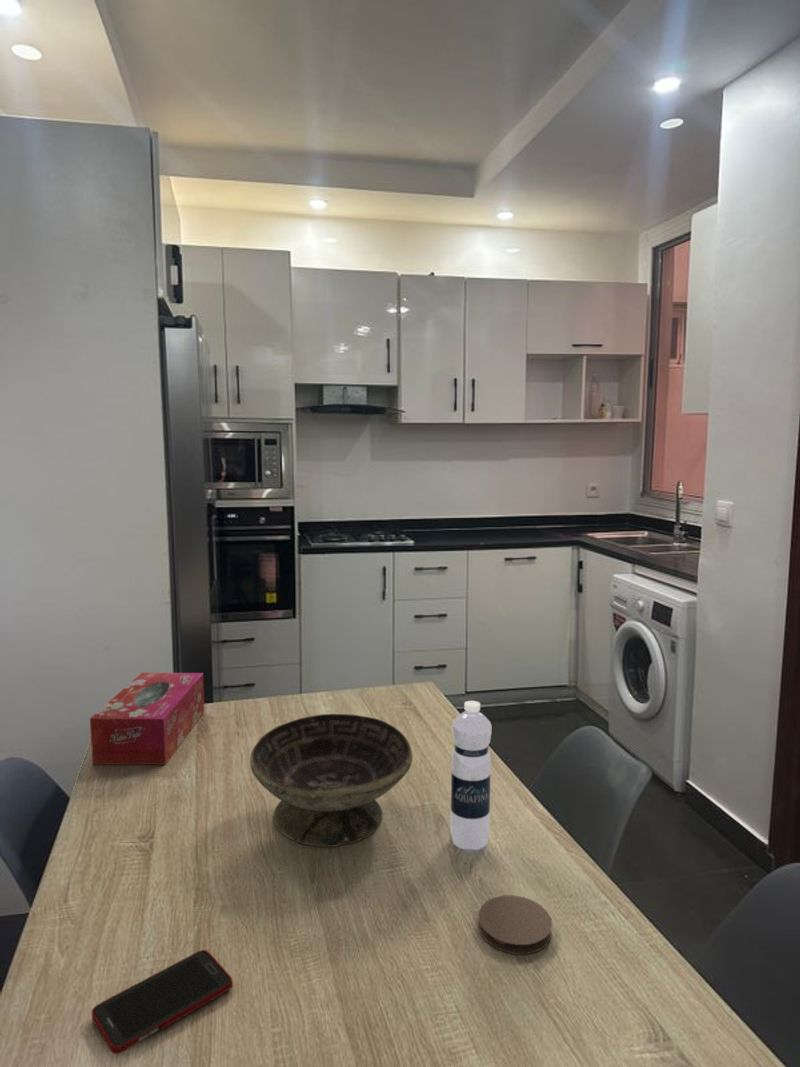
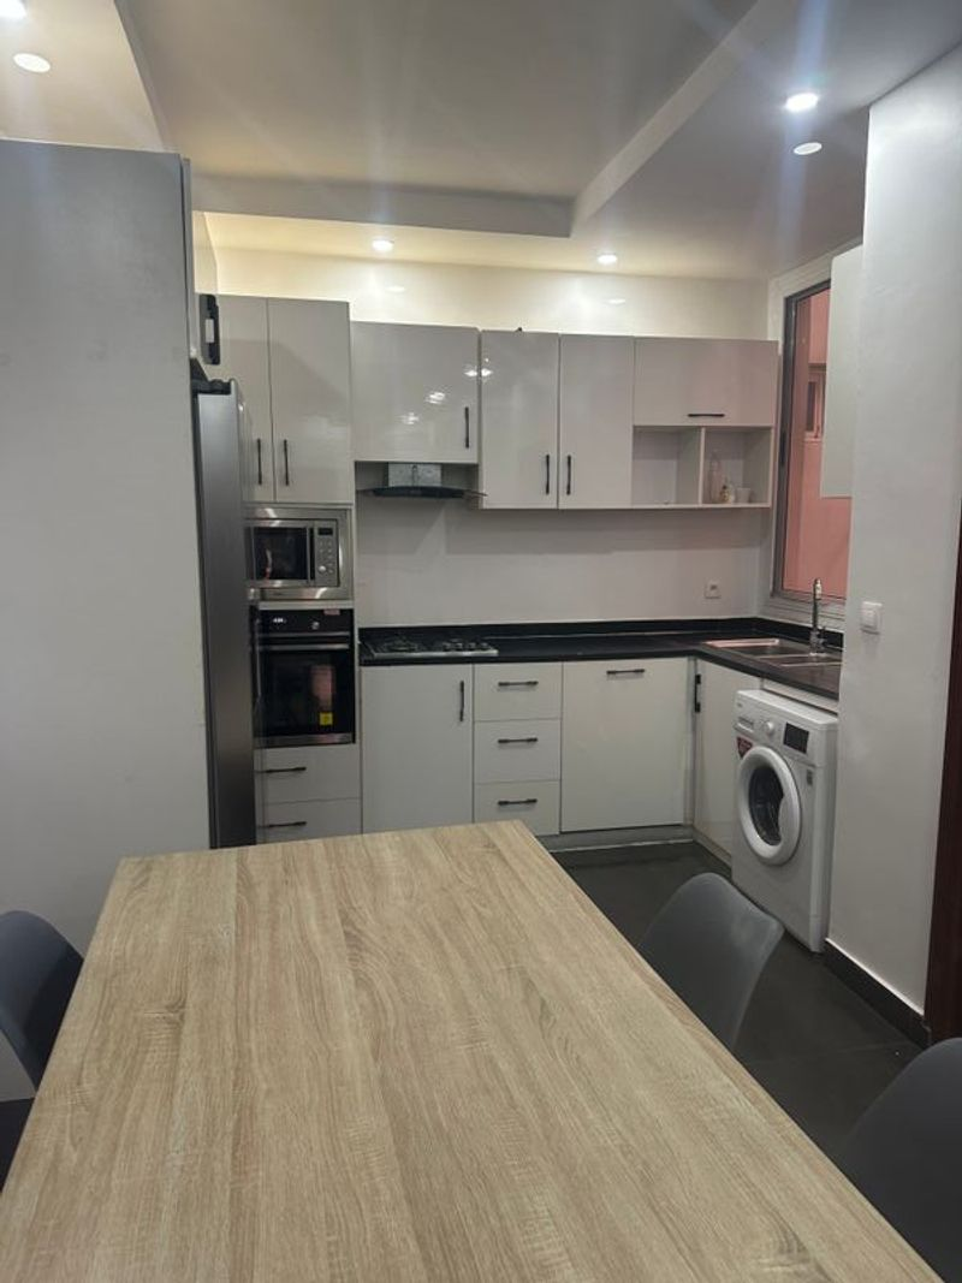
- cell phone (164, 998)
- water bottle (470, 773)
- coaster (514, 923)
- decorative bowl (332, 781)
- tissue box (152, 714)
